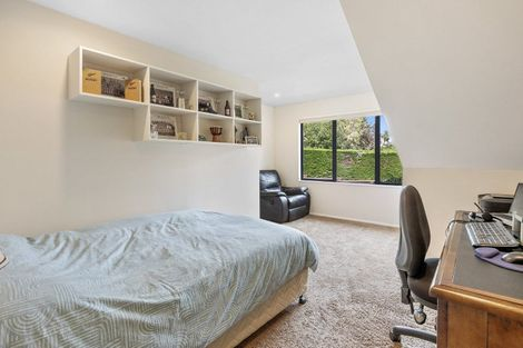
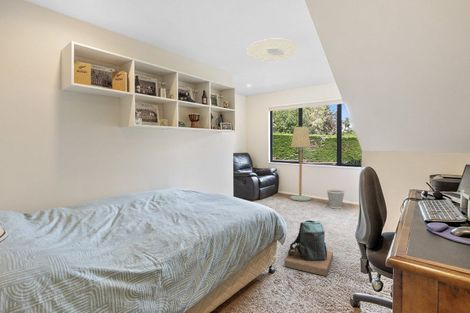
+ wastebasket (335, 199)
+ ceiling light (272, 48)
+ backpack (309, 242)
+ floor lamp (300, 163)
